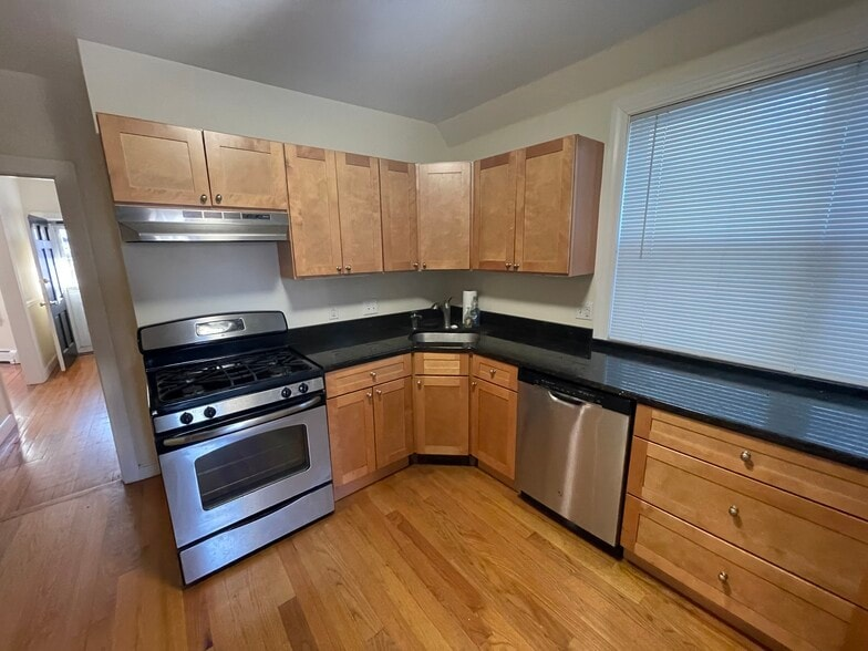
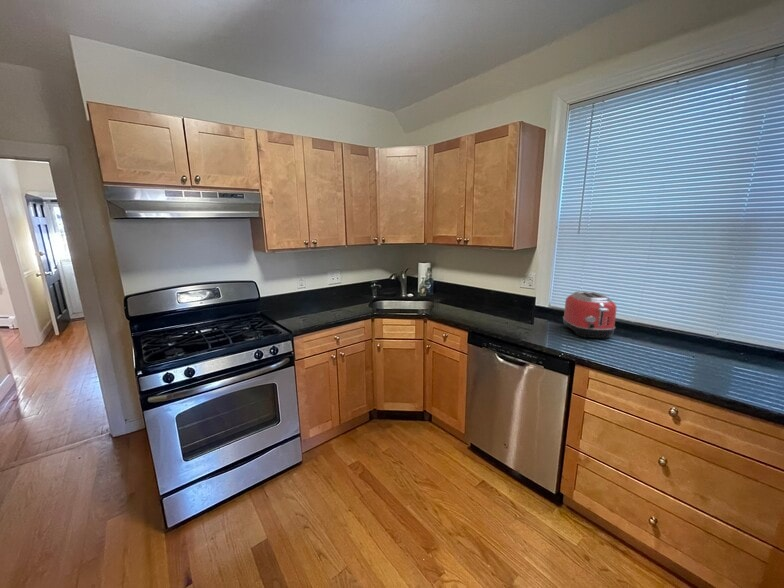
+ toaster (589, 314)
